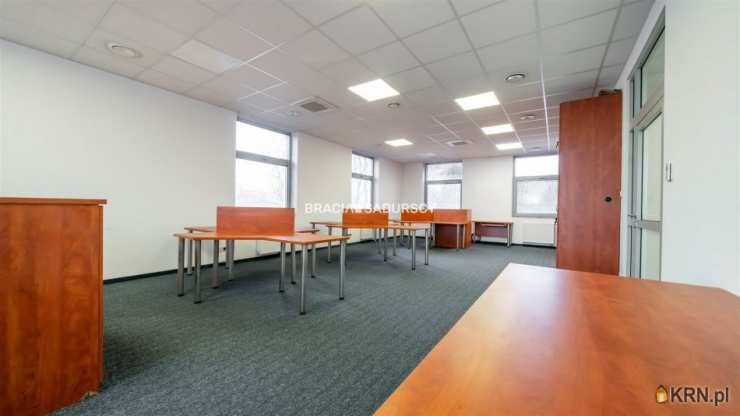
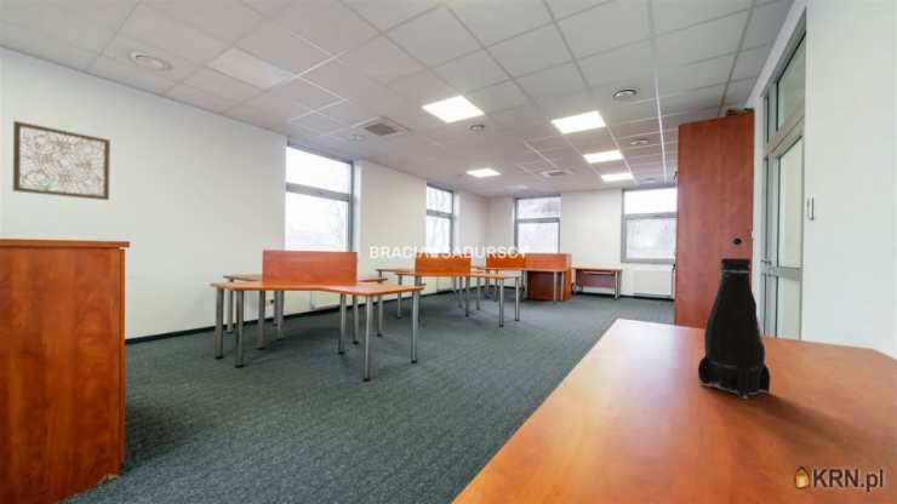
+ bottle (733, 322)
+ wall art (62, 165)
